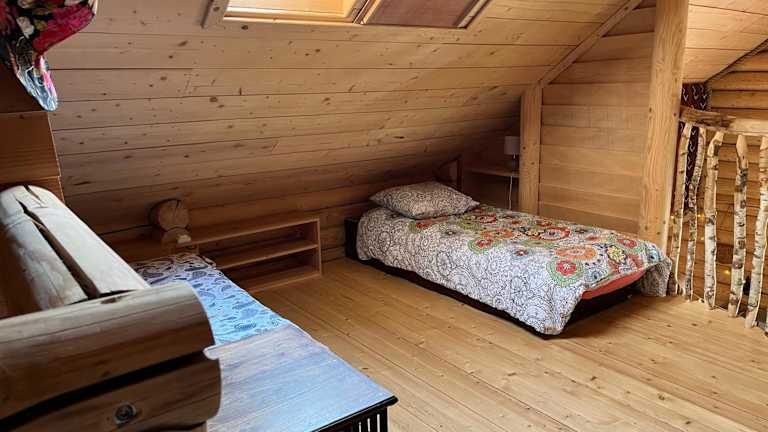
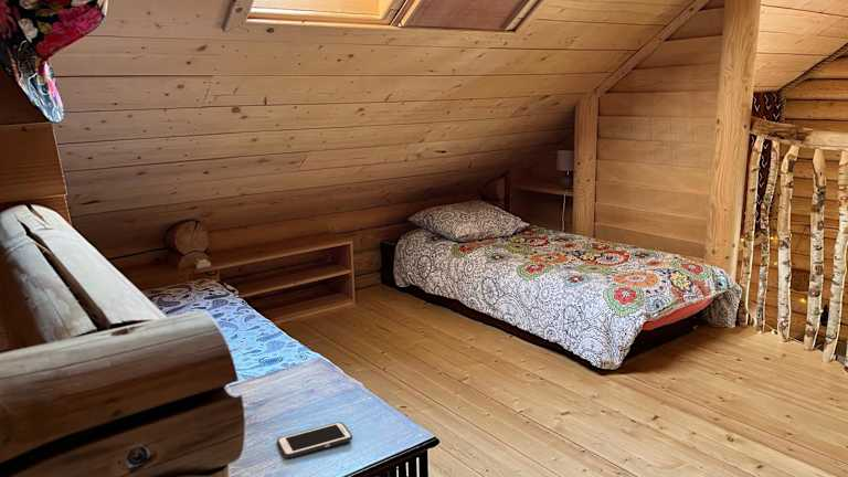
+ cell phone (315, 438)
